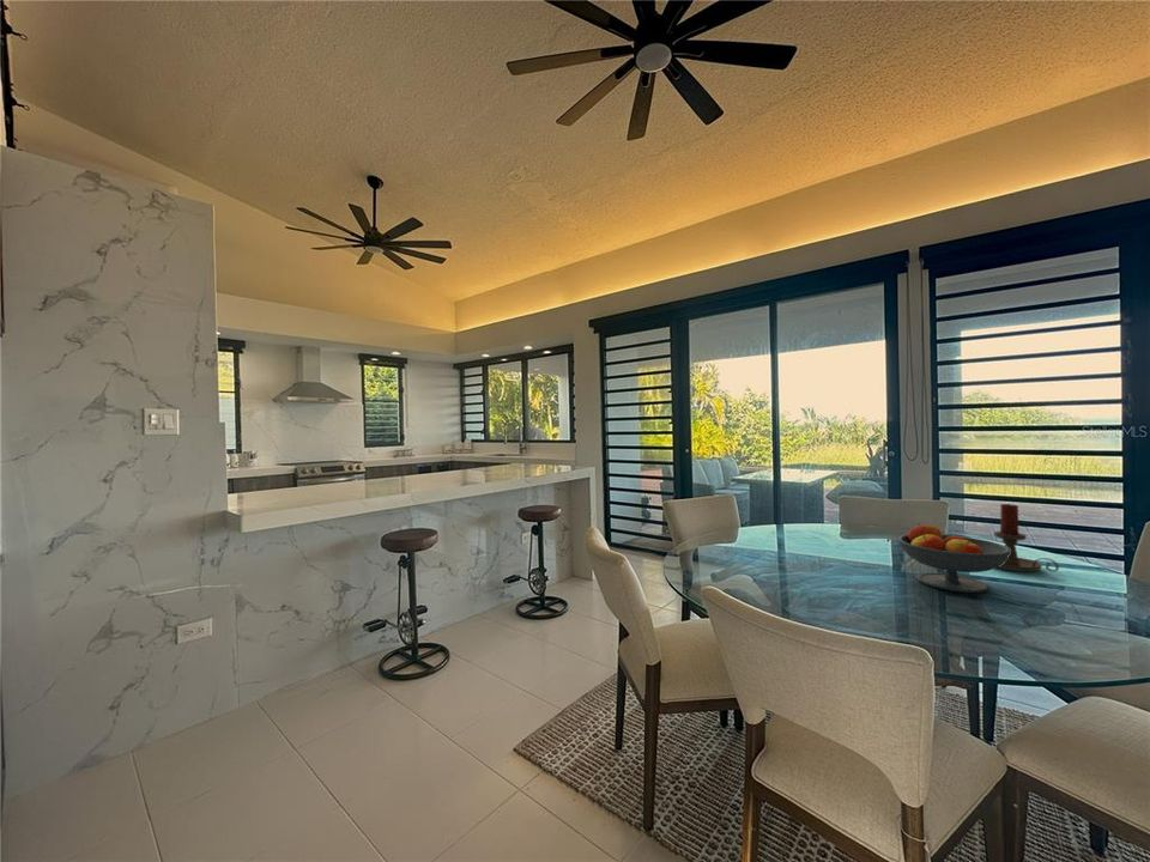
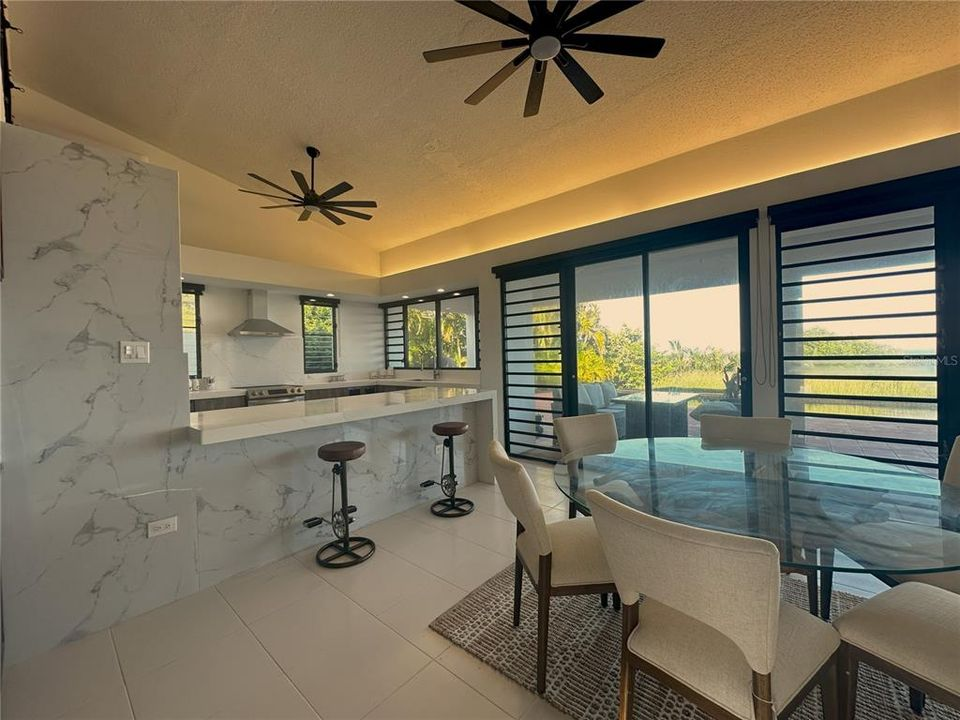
- candle holder (1018, 535)
- fruit bowl (951, 556)
